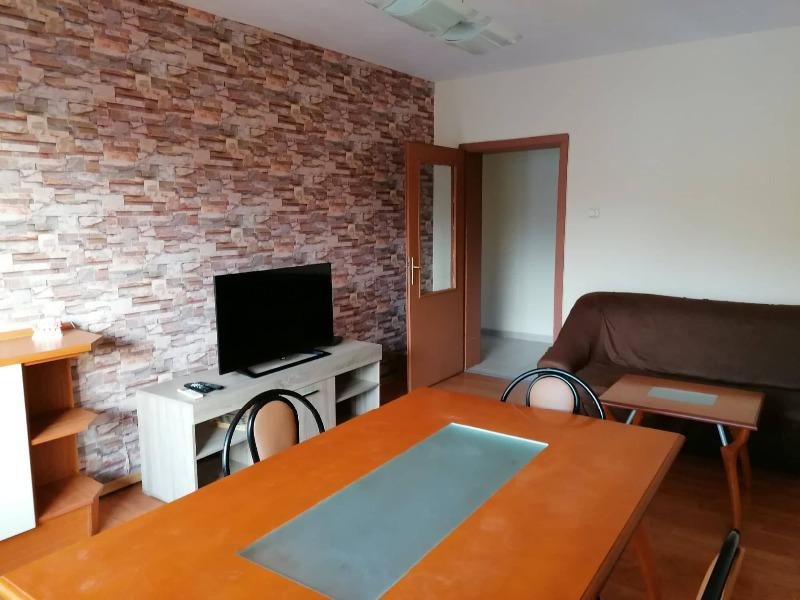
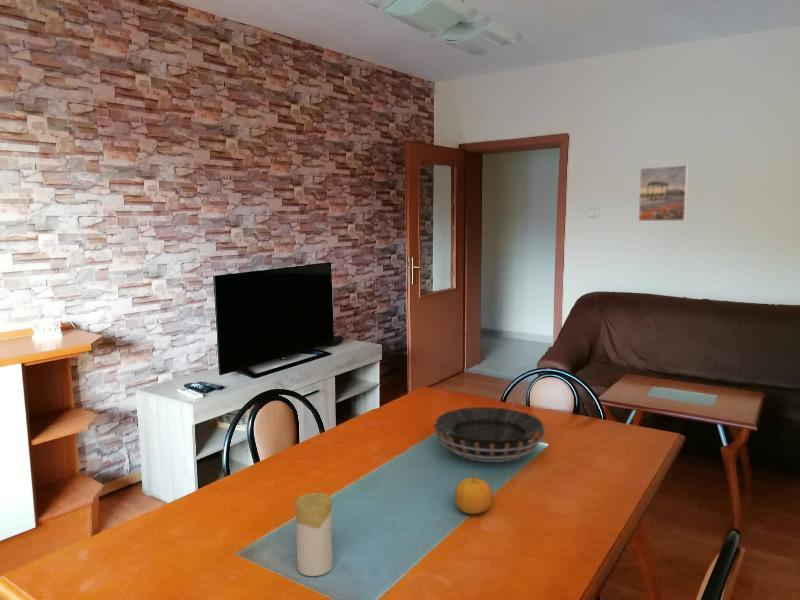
+ fruit (473, 492)
+ candle (314, 533)
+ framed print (662, 194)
+ decorative bowl (488, 437)
